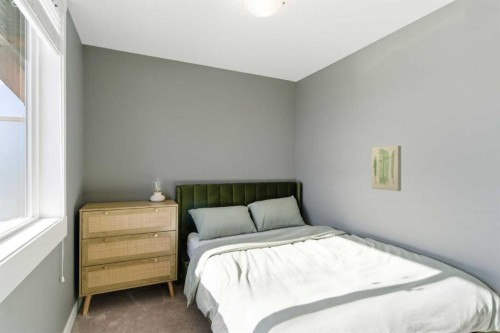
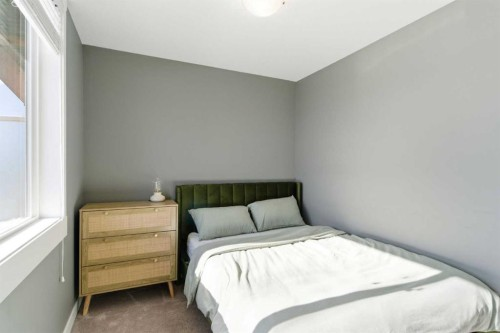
- wall art (385, 168)
